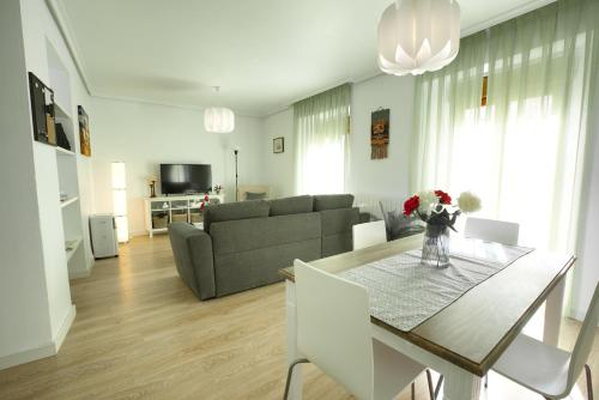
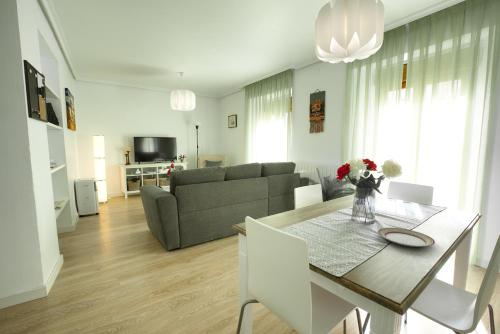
+ plate (404, 237)
